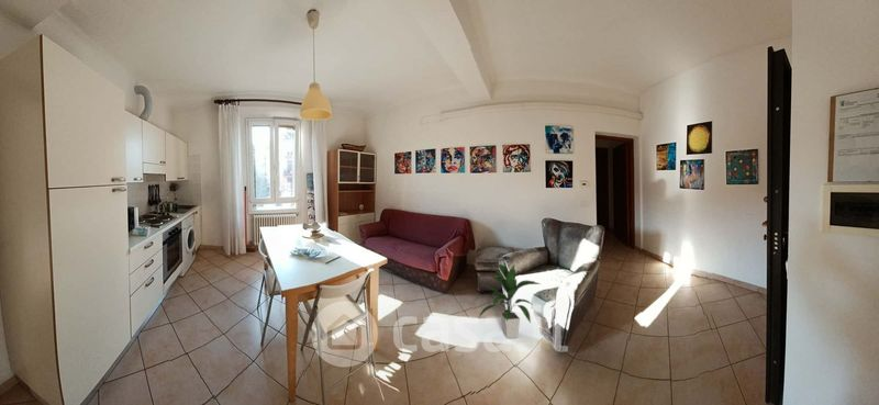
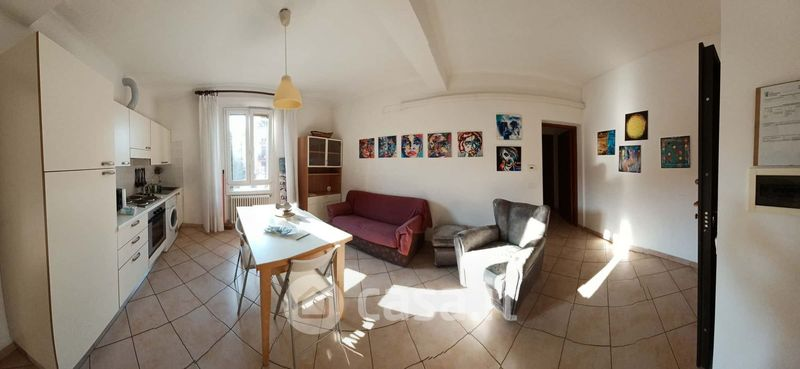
- indoor plant (507, 297)
